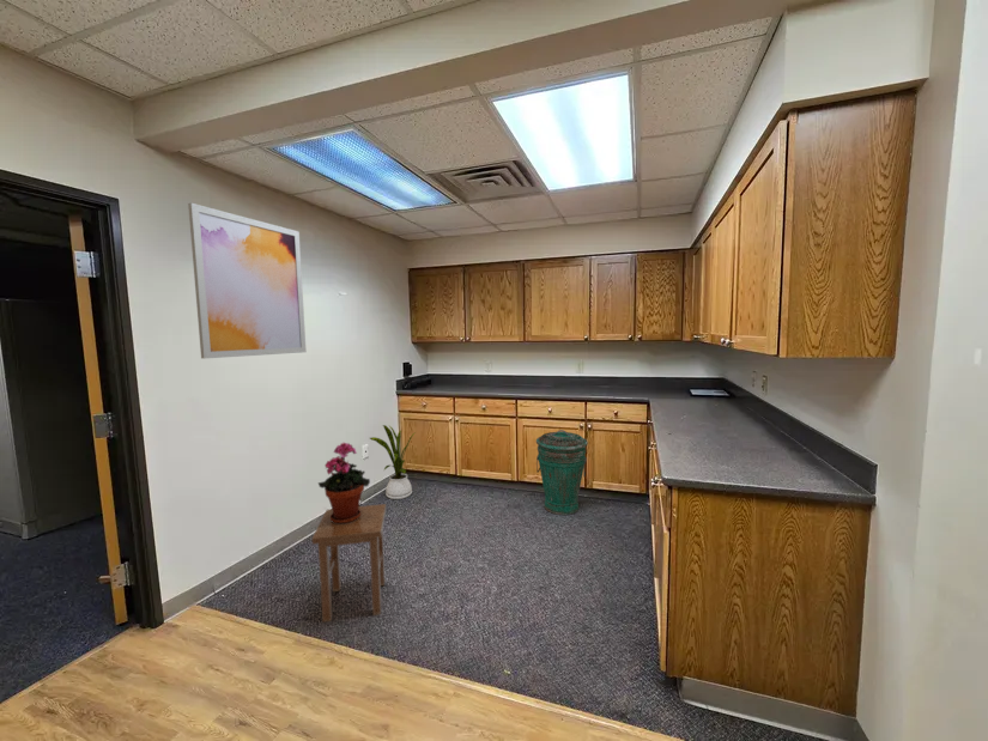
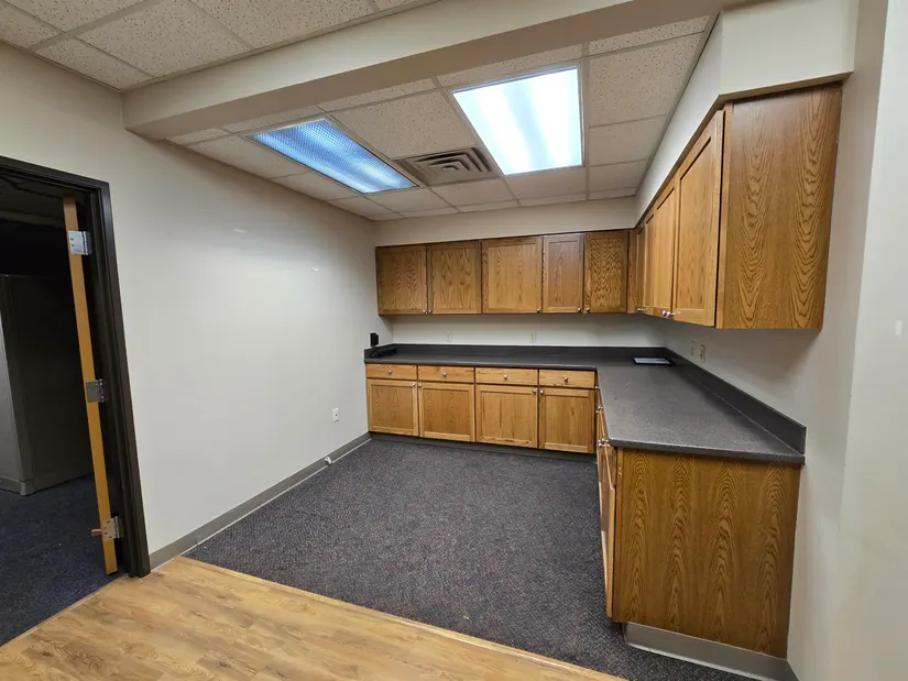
- stool (339, 560)
- house plant (395, 457)
- trash can (560, 469)
- potted plant (343, 480)
- wall art (255, 287)
